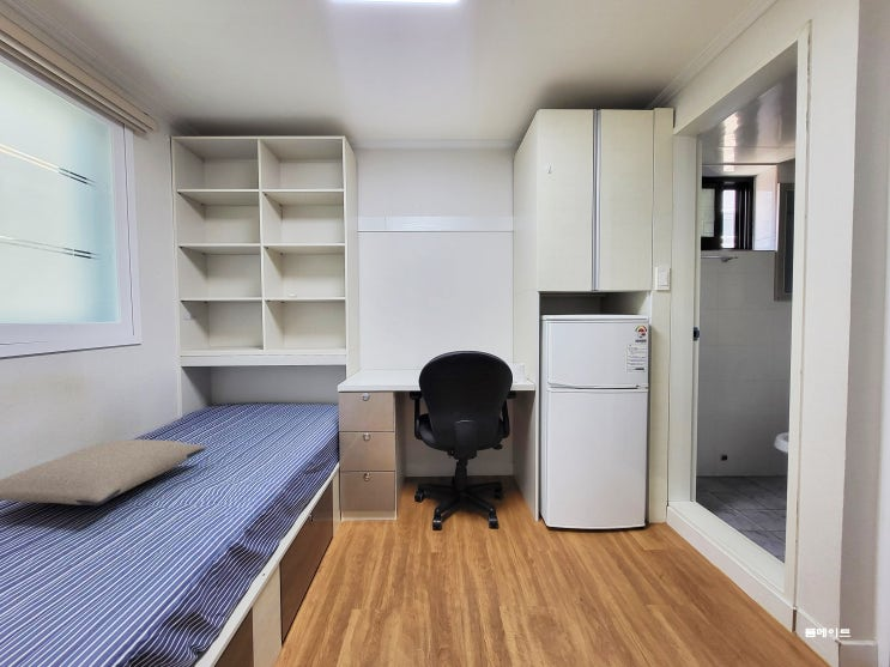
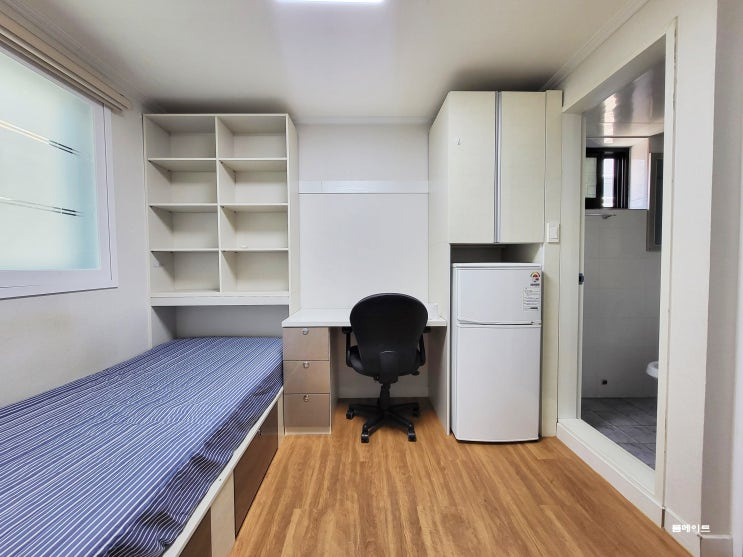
- pillow (102, 469)
